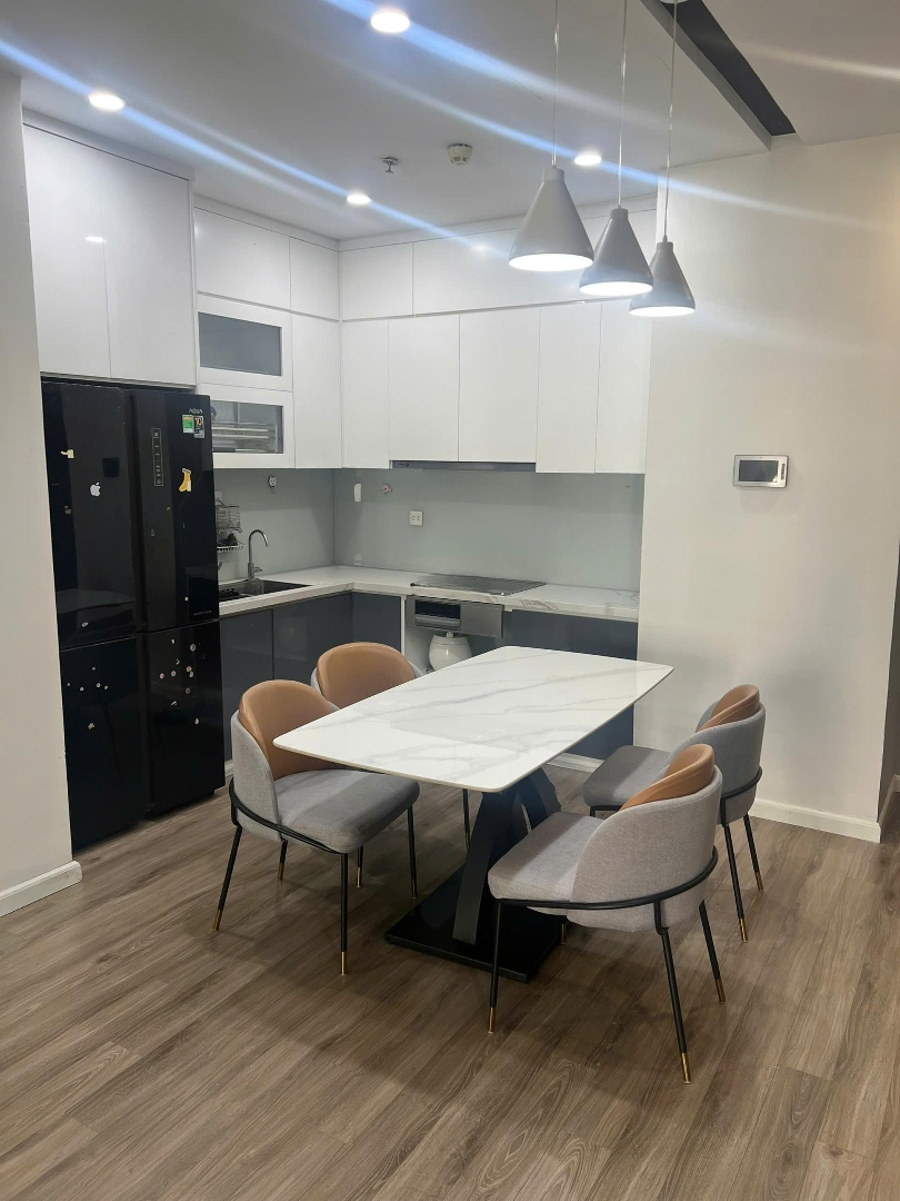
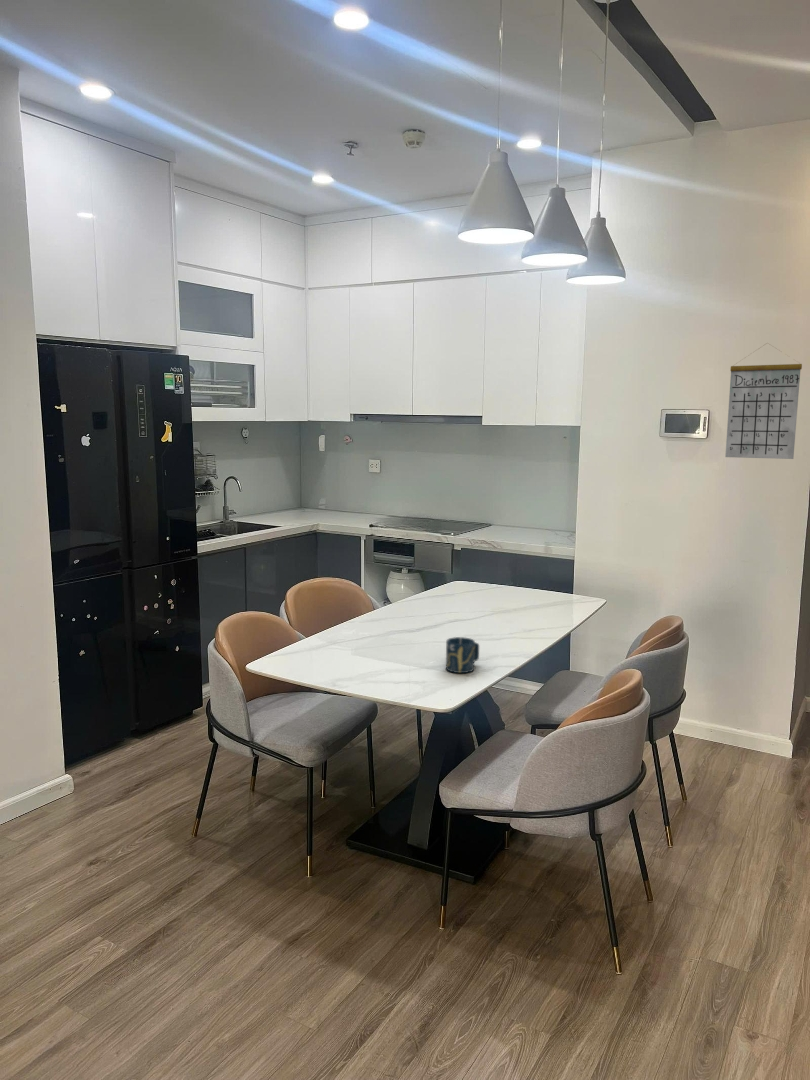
+ cup (463, 654)
+ calendar (763, 400)
